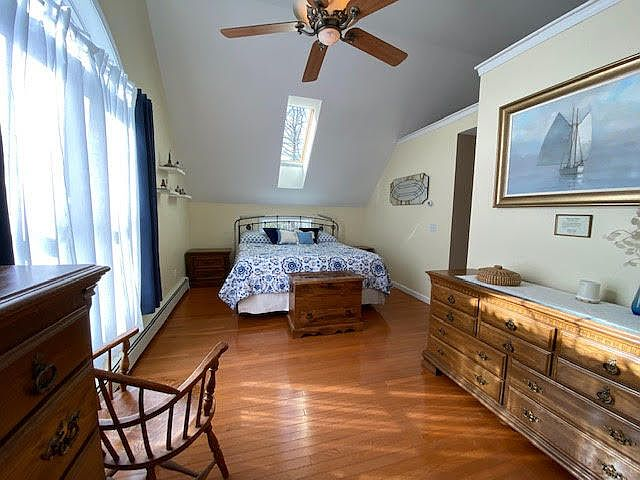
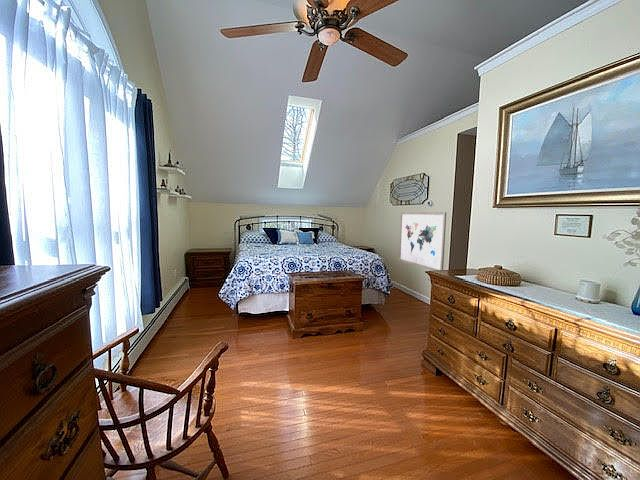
+ wall art (419, 239)
